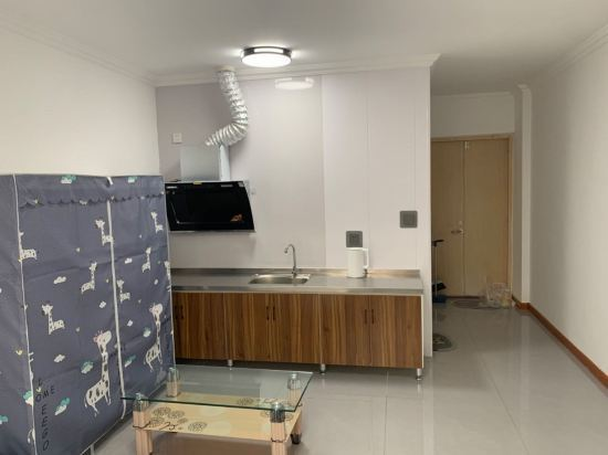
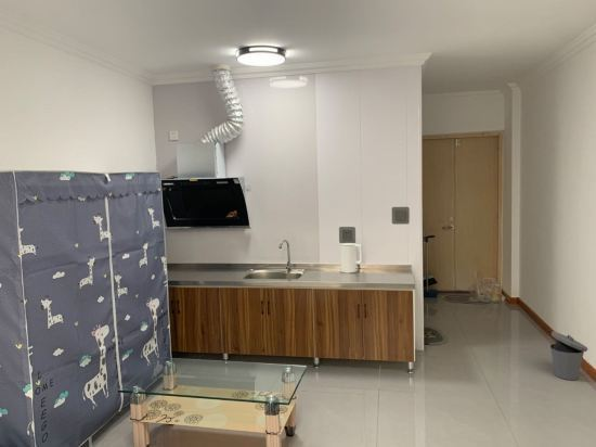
+ trash can (568, 354)
